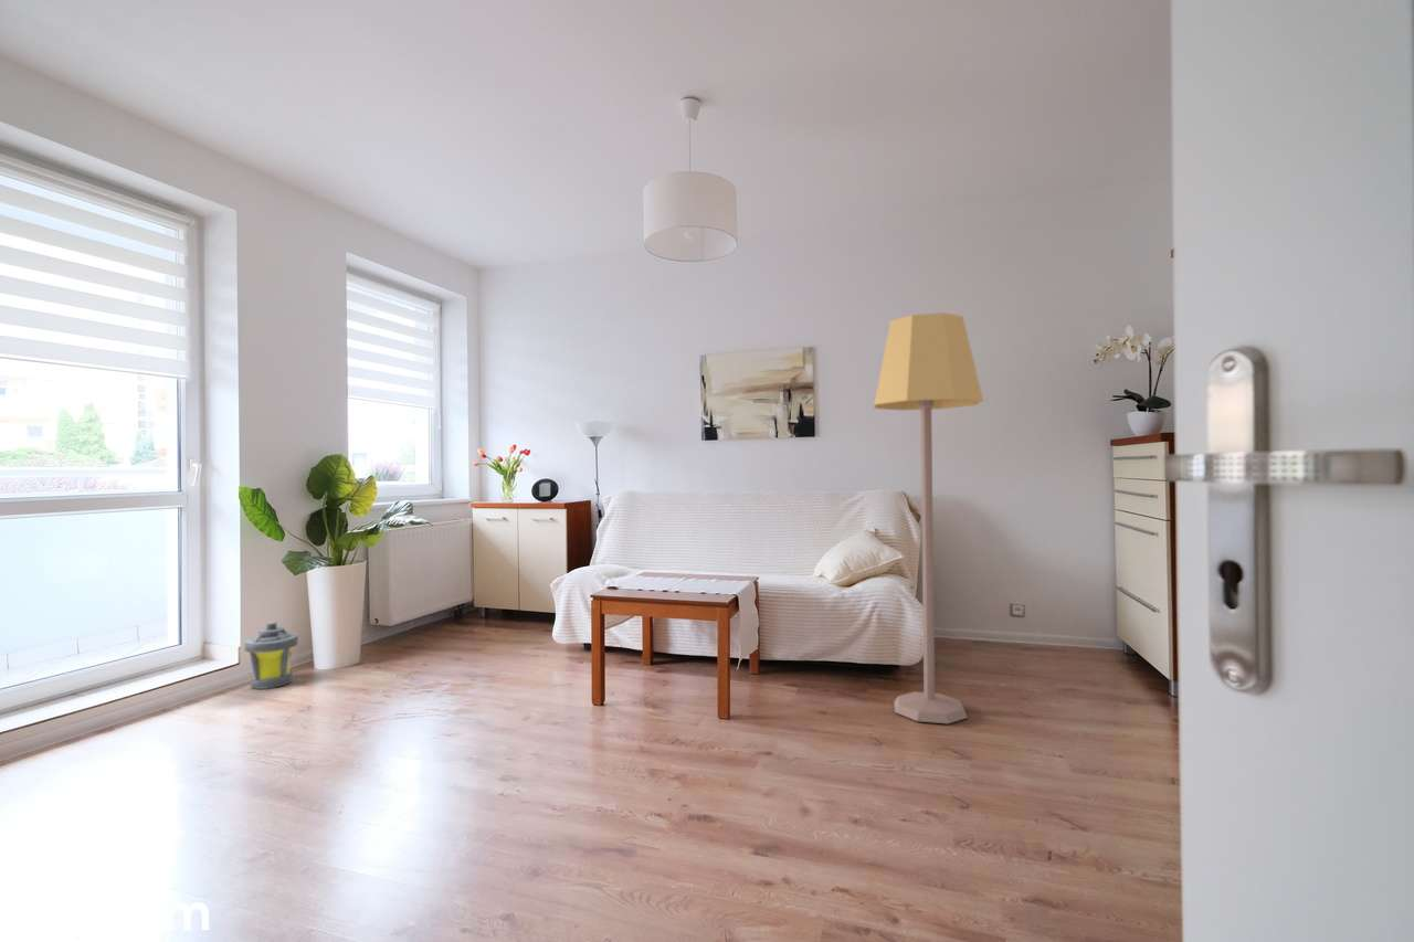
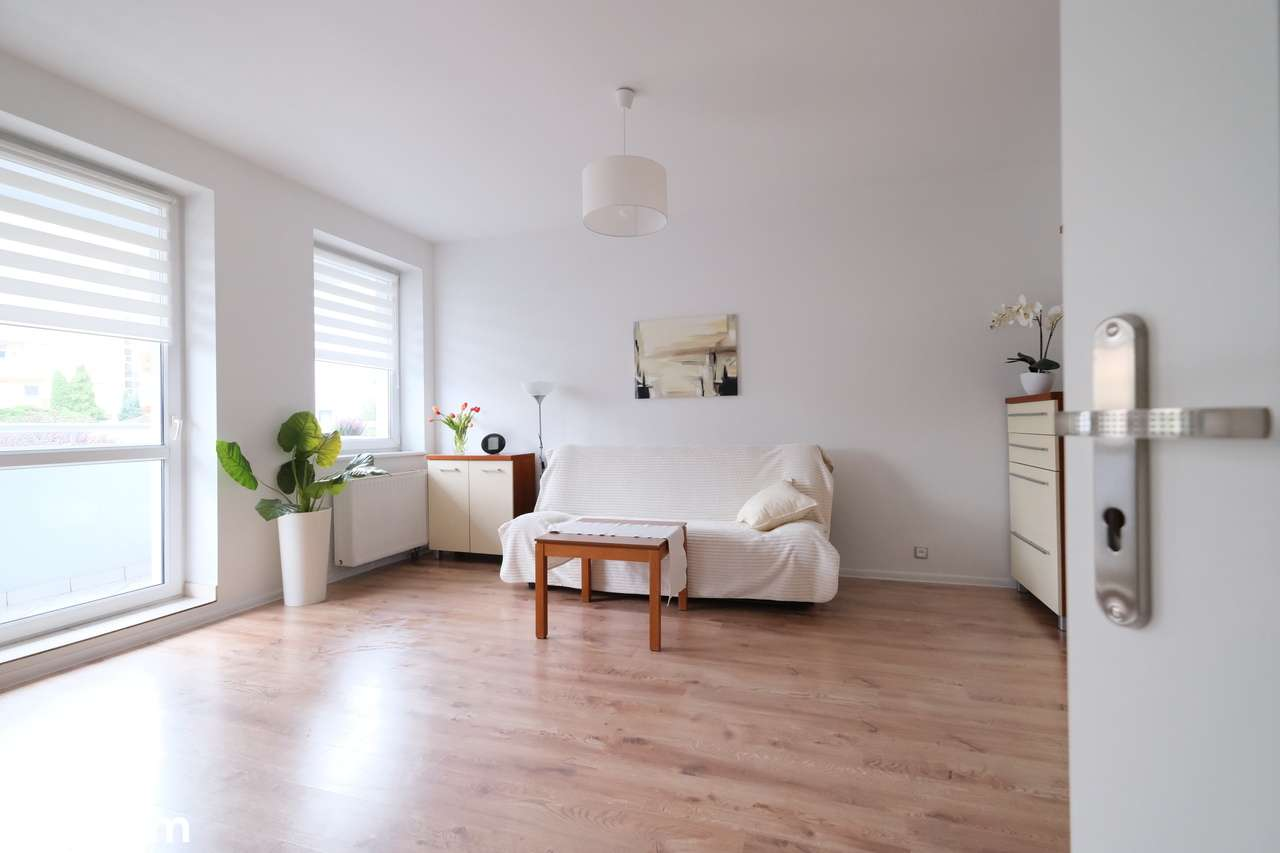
- lantern (272, 653)
- lamp (927, 516)
